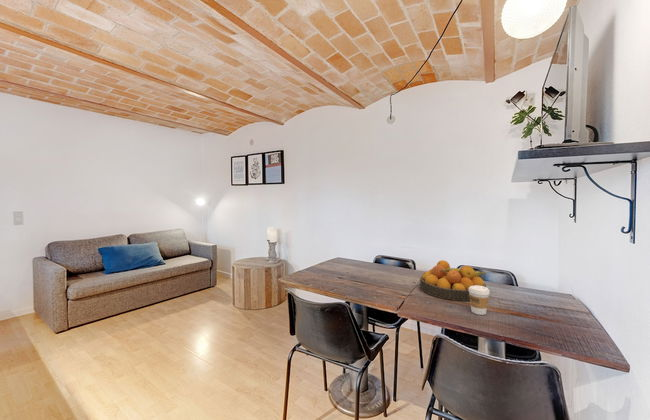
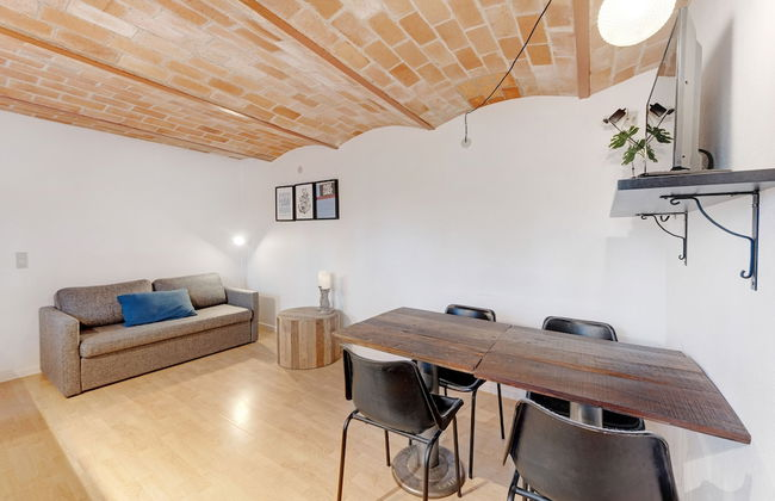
- fruit bowl (451, 277)
- coffee cup (478, 299)
